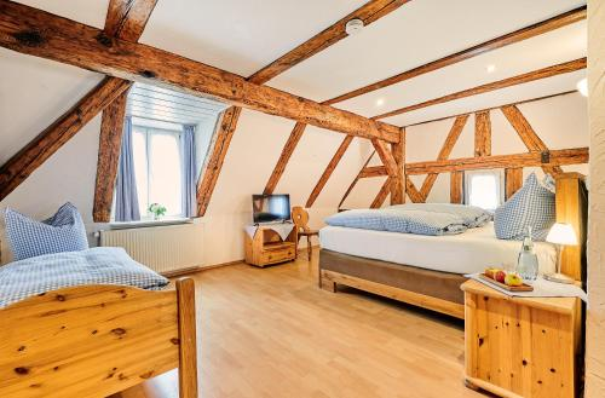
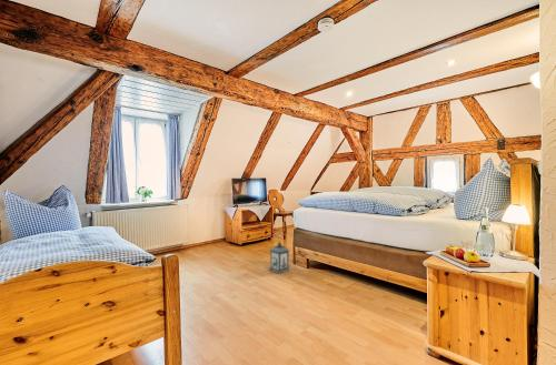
+ lantern (279, 255)
